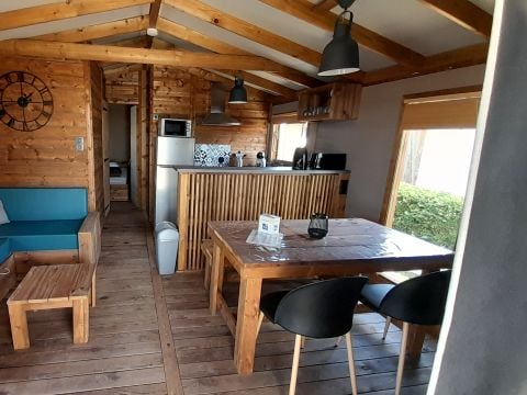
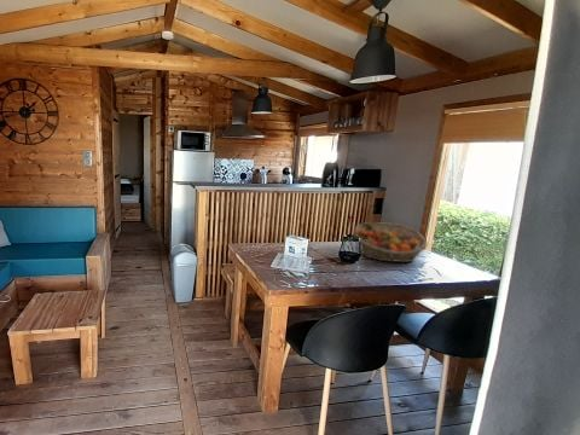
+ fruit basket (388, 242)
